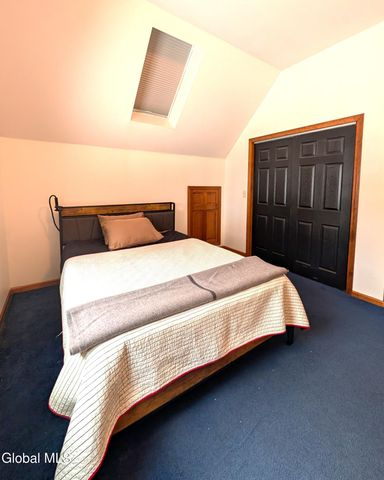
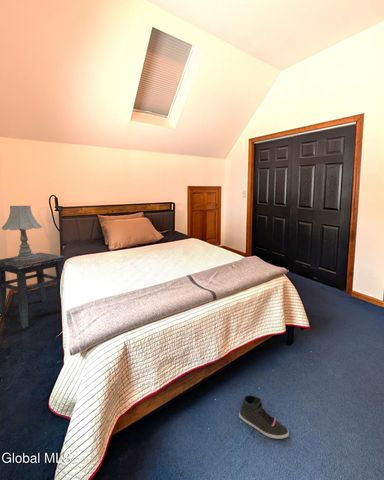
+ table lamp (22, 232)
+ side table (32, 286)
+ sneaker (262, 414)
